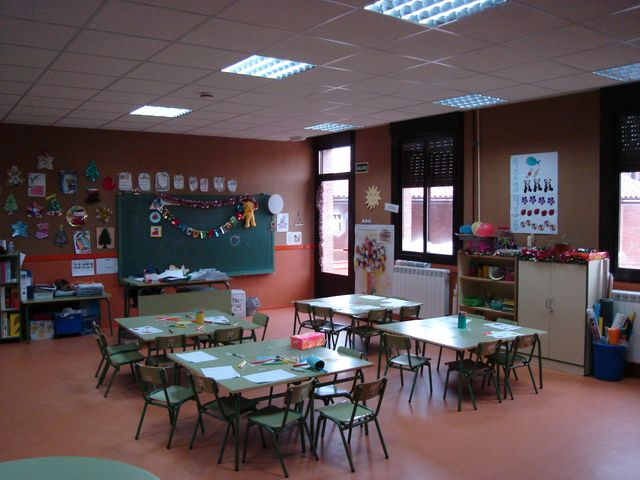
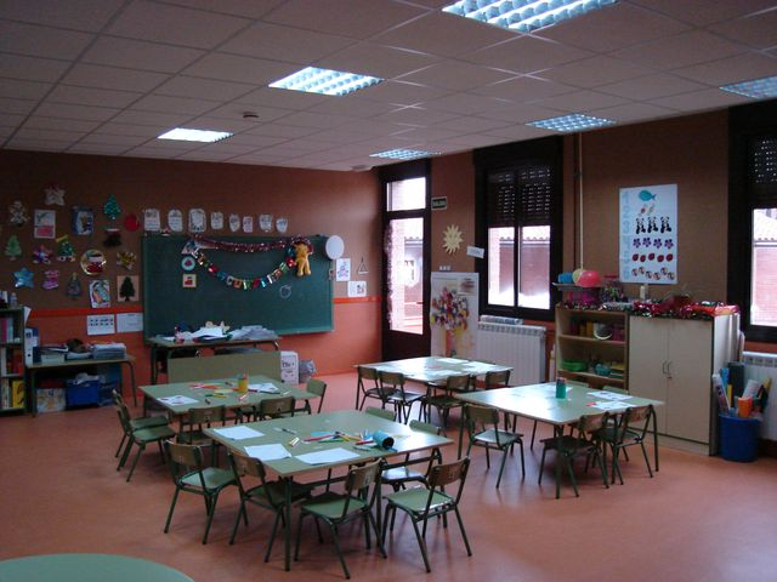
- tissue box (307, 340)
